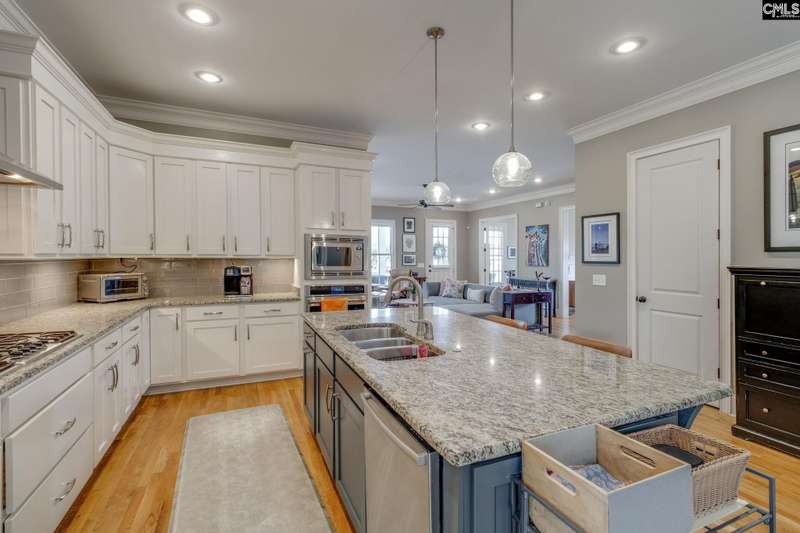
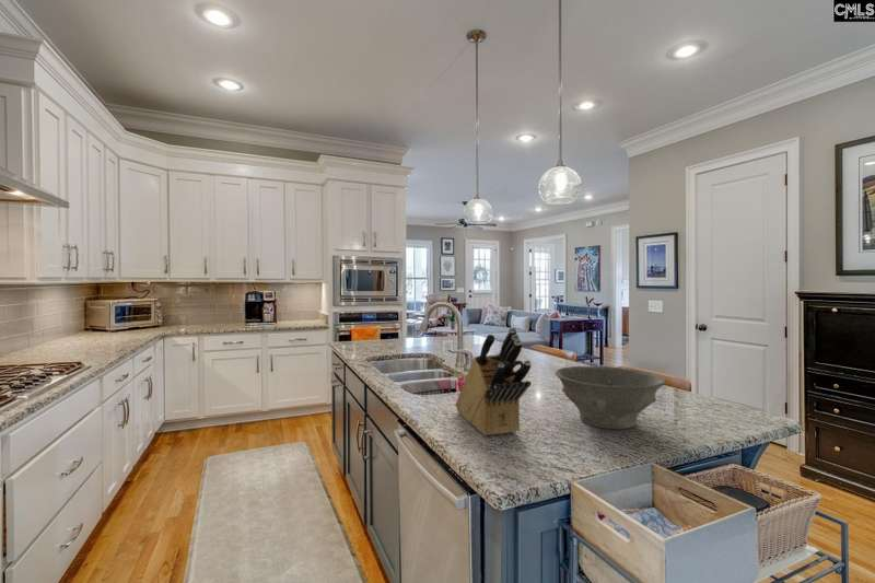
+ bowl (607, 397)
+ knife block (490, 375)
